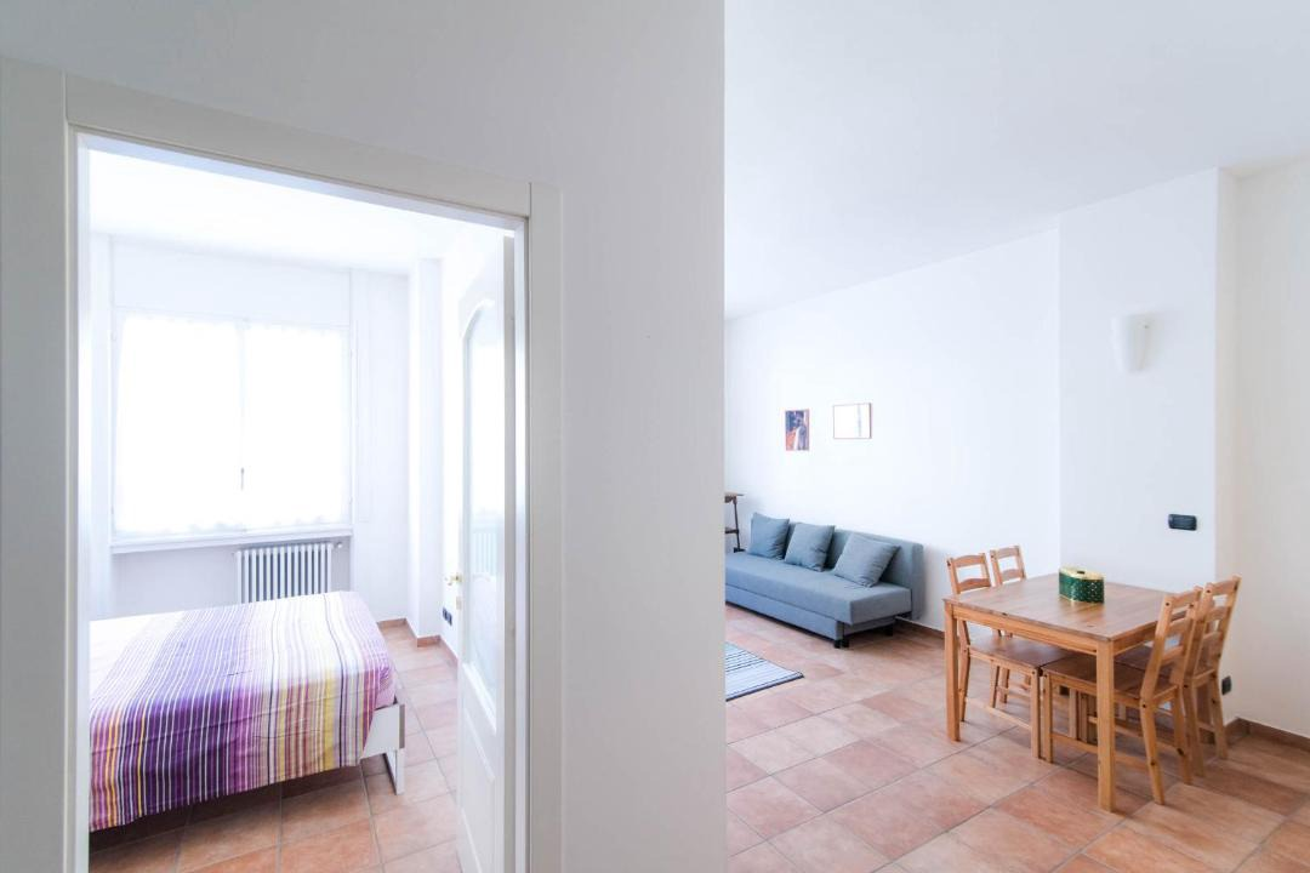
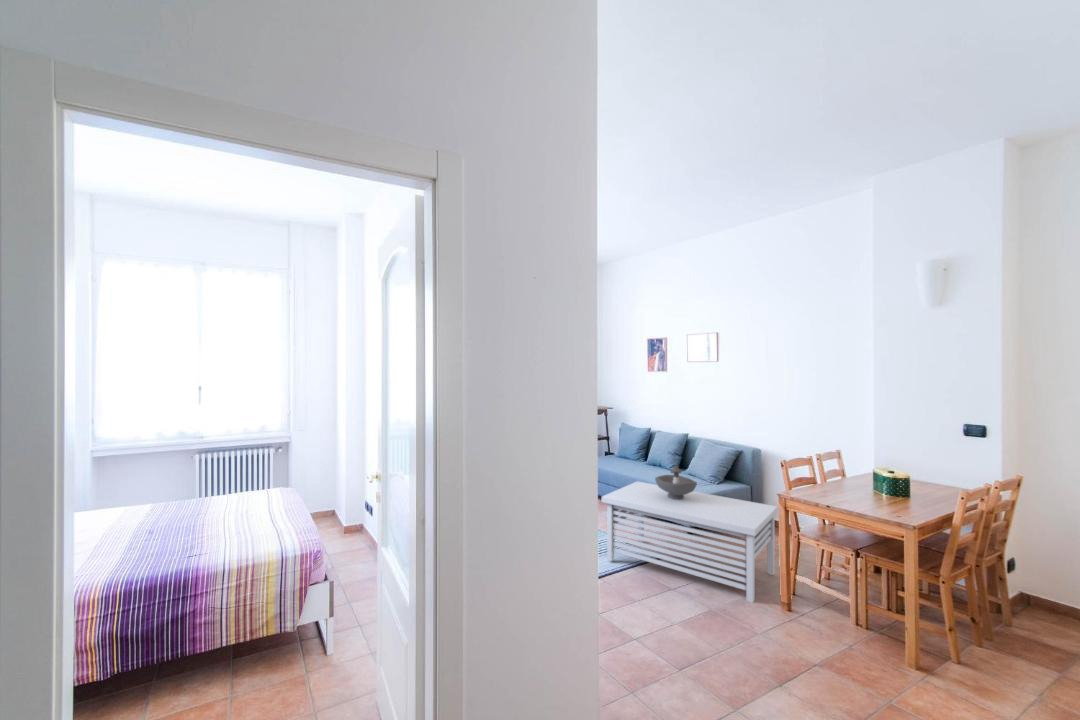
+ decorative bowl (675, 481)
+ coffee table (686, 533)
